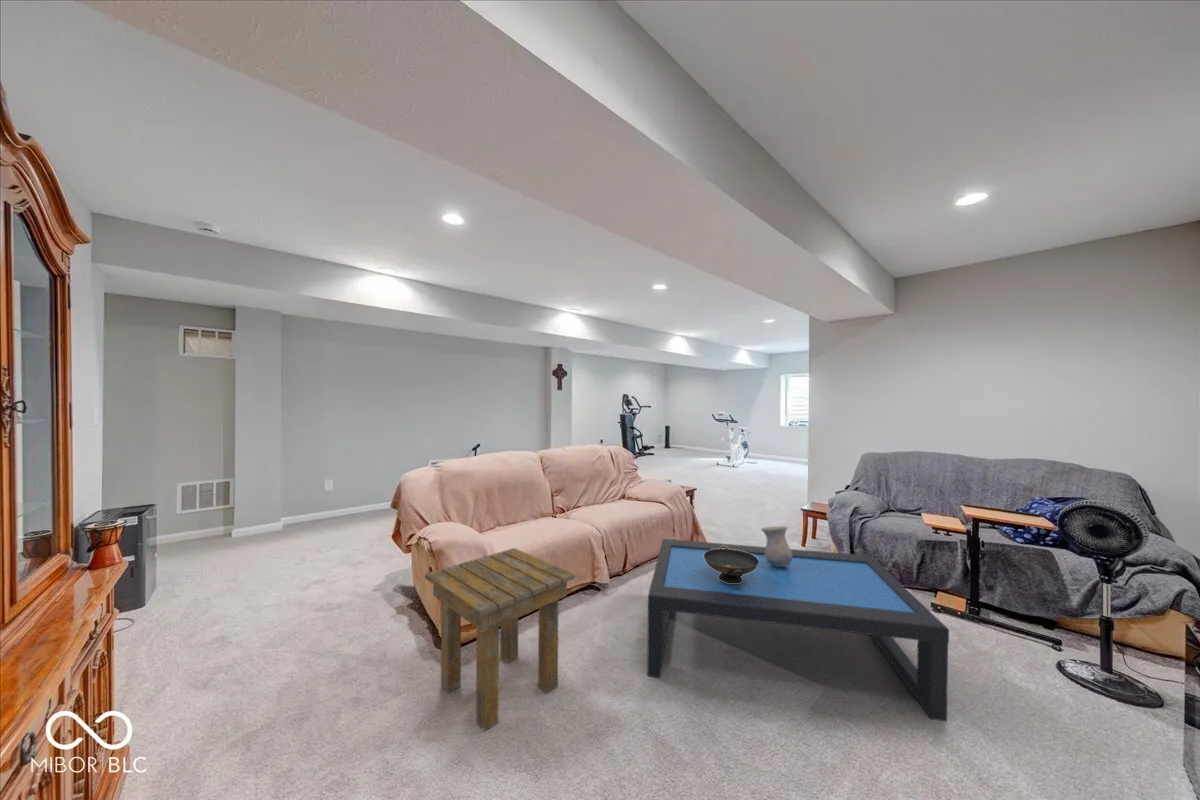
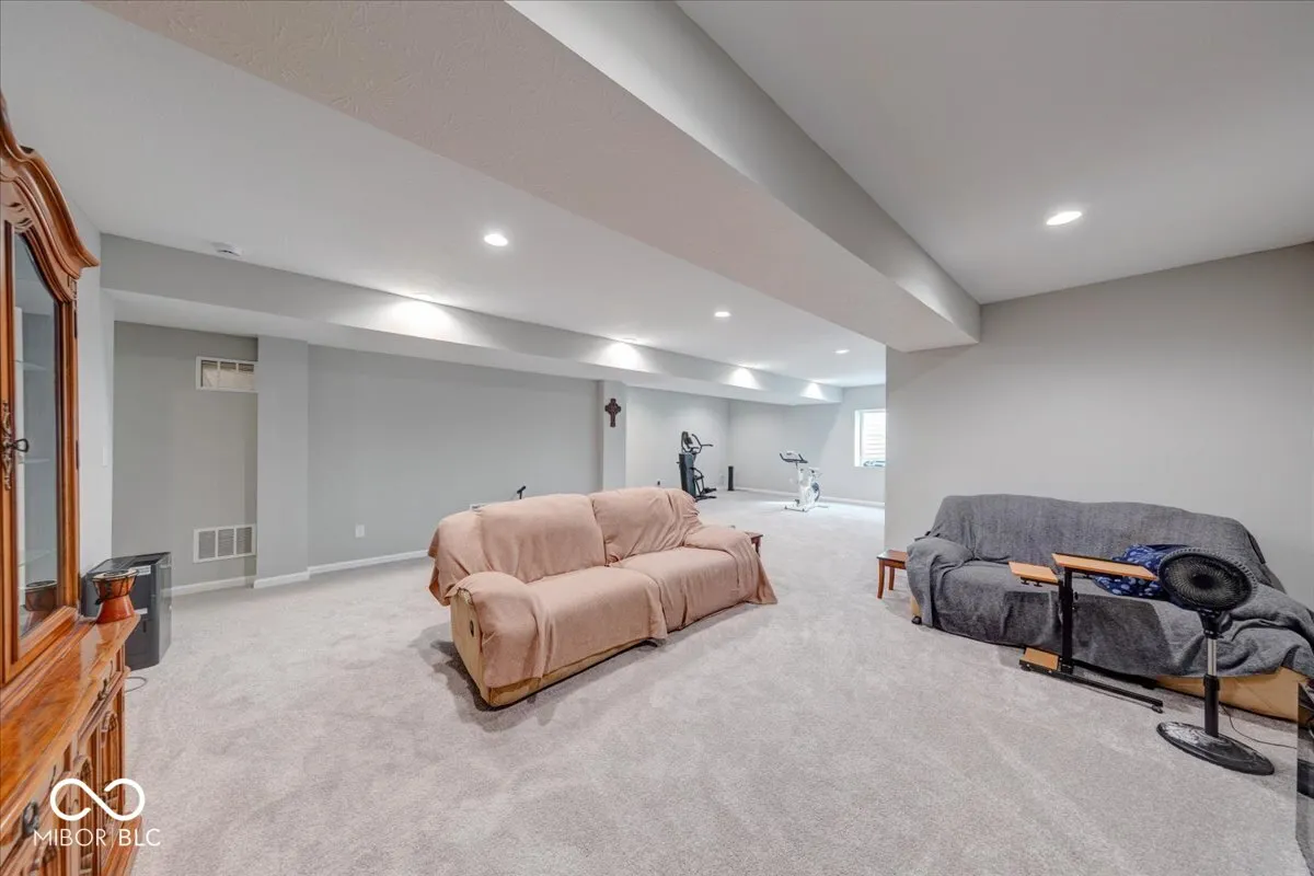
- decorative bowl (730, 565)
- vase (776, 543)
- side table (500, 630)
- coffee table (771, 608)
